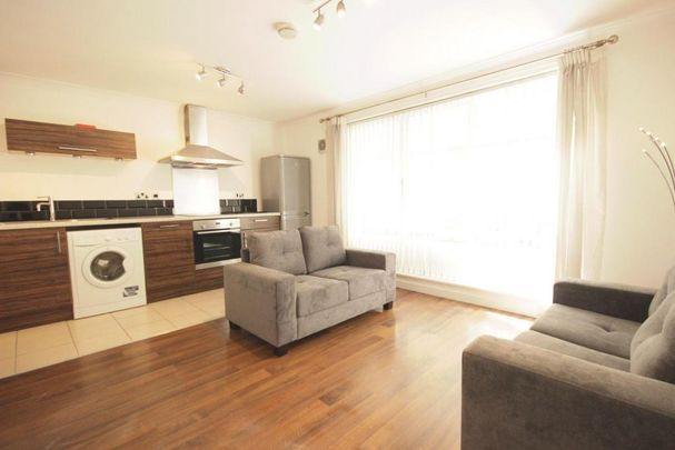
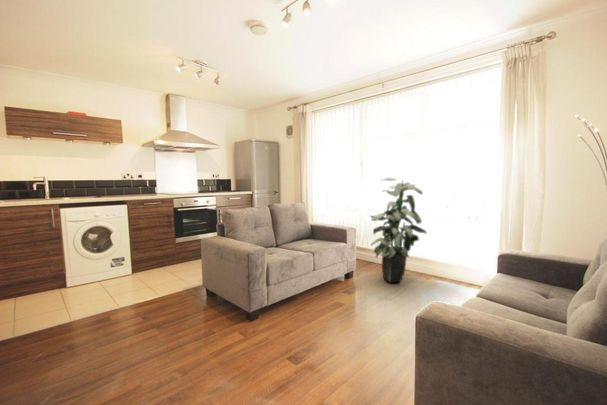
+ indoor plant (394, 229)
